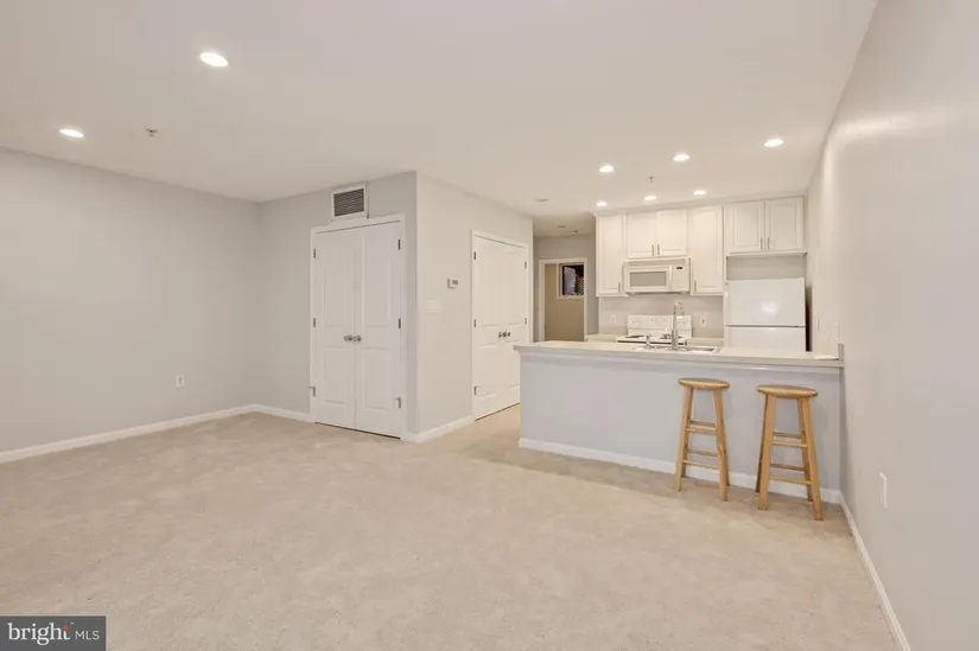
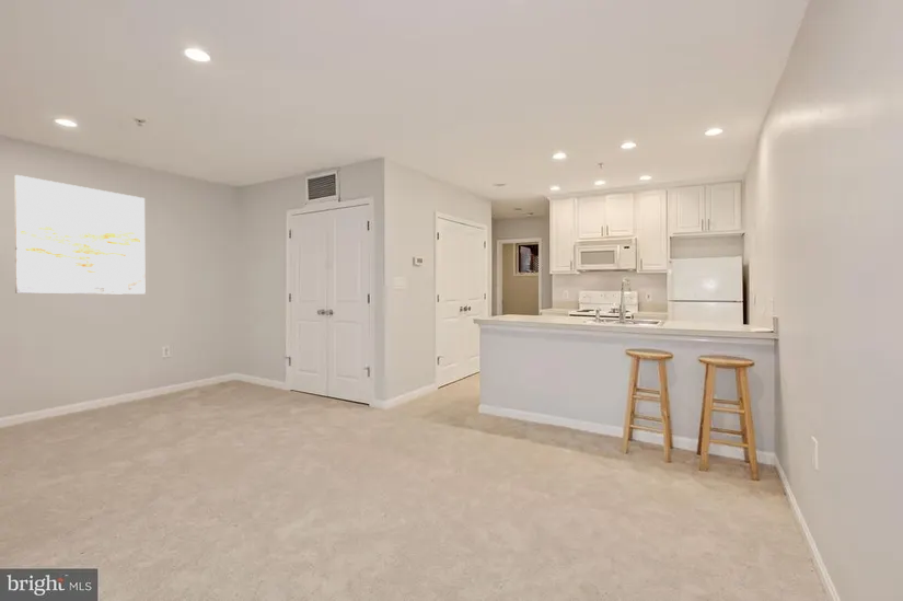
+ wall art (86, 240)
